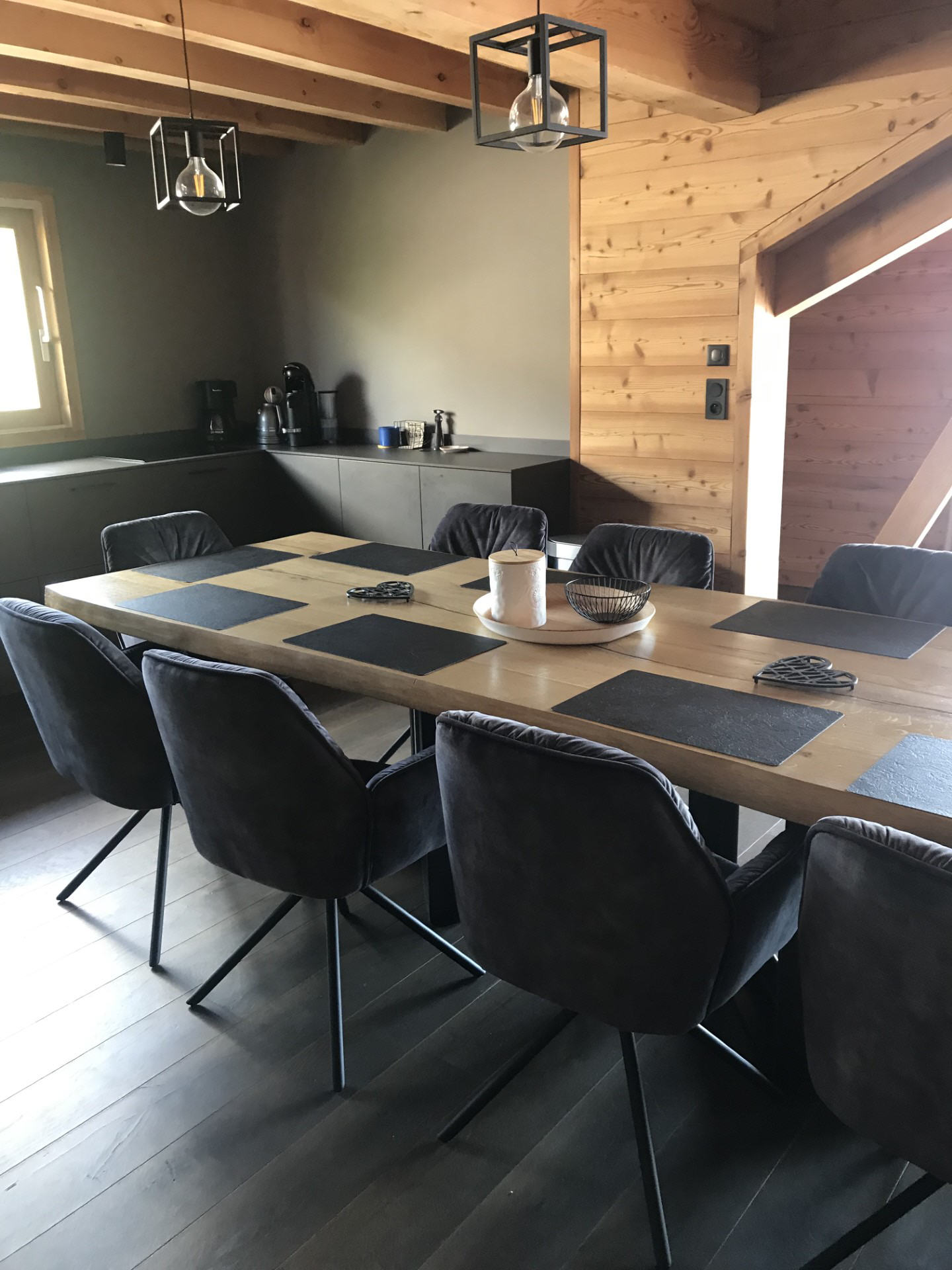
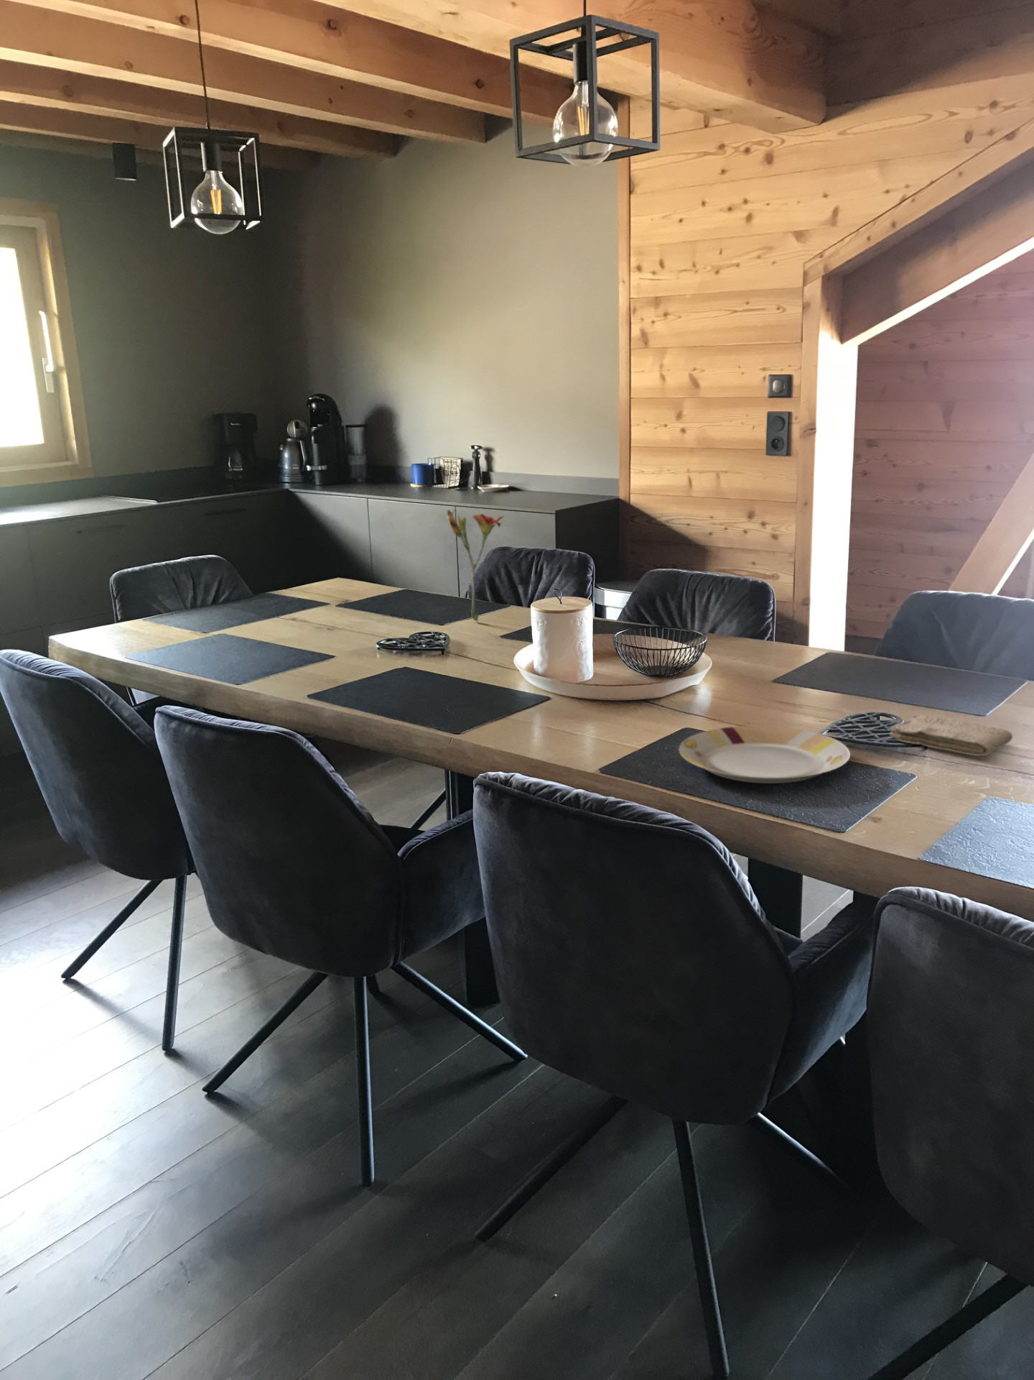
+ plate (762, 755)
+ flower (476, 566)
+ washcloth (950, 733)
